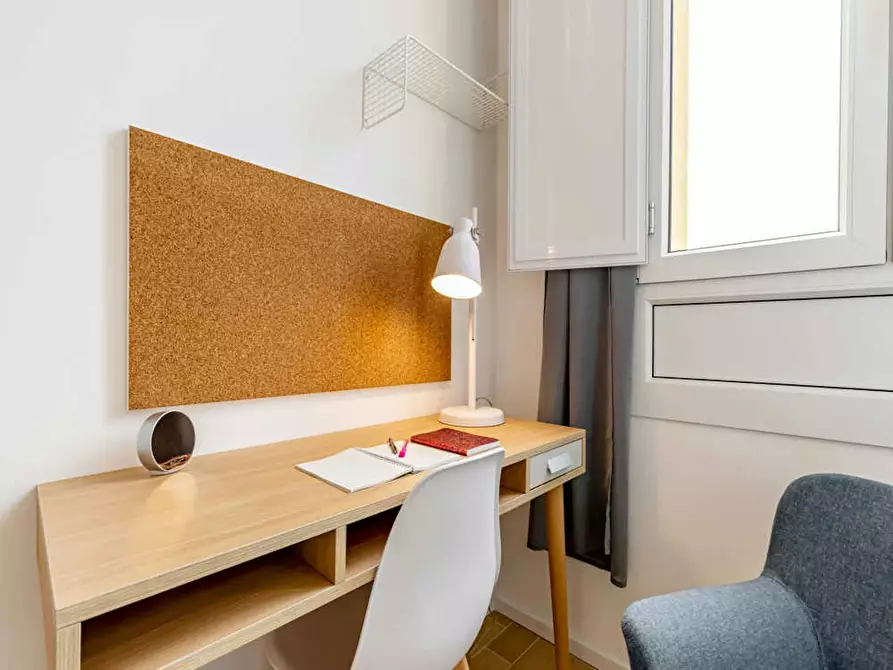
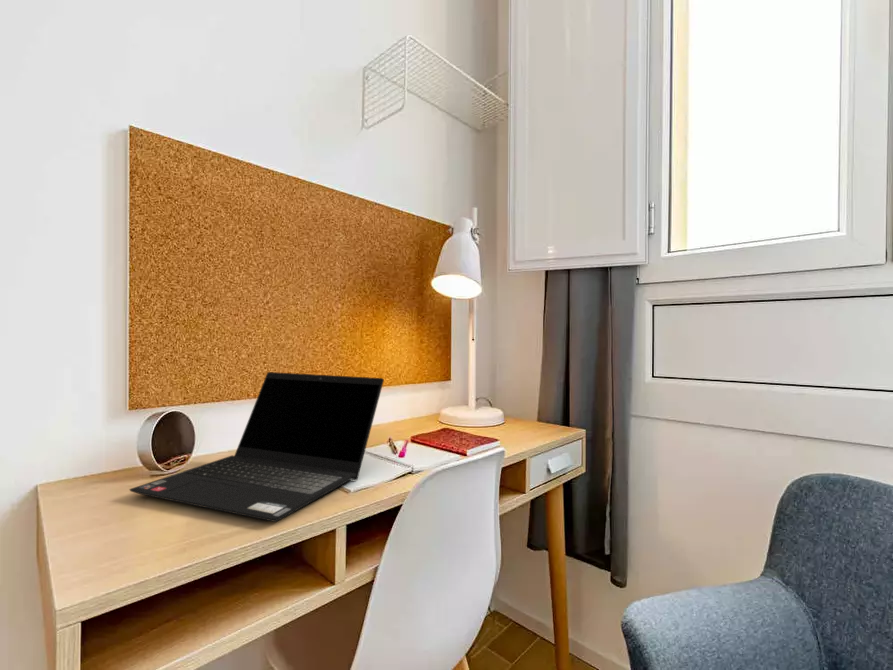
+ laptop computer (270, 431)
